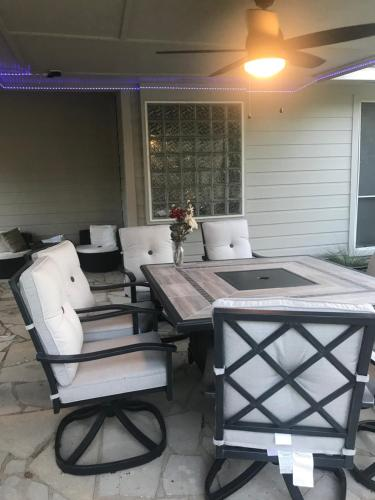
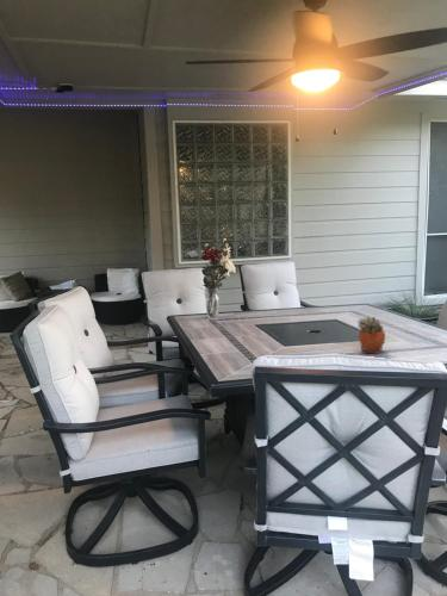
+ succulent planter (370, 333)
